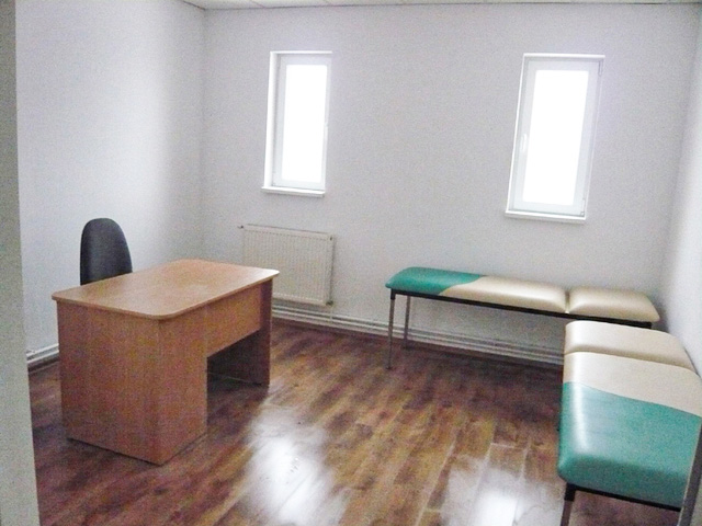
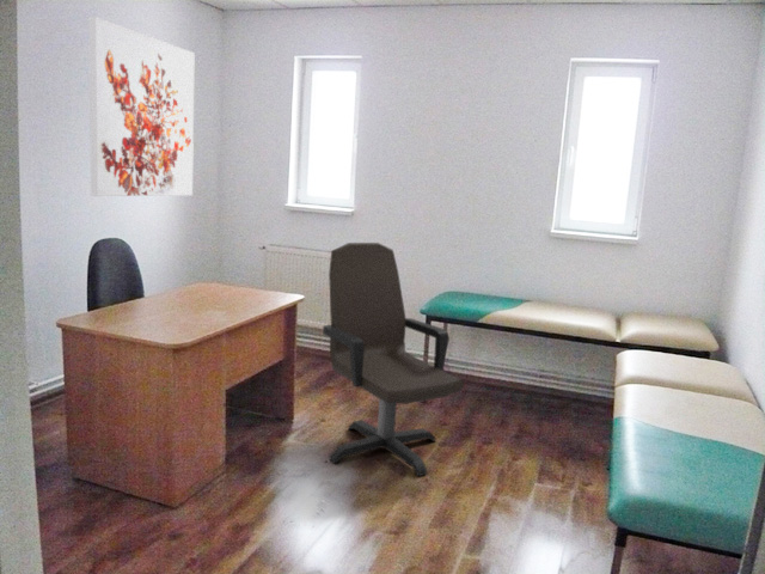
+ wall art (147, 117)
+ office chair (390, 352)
